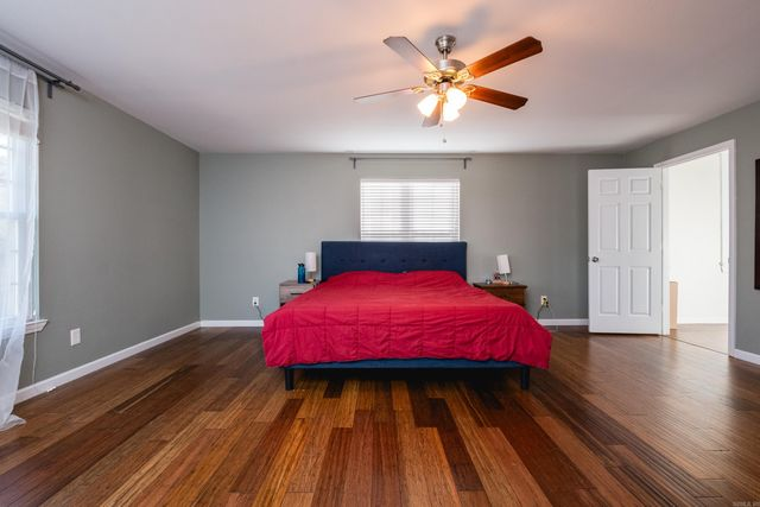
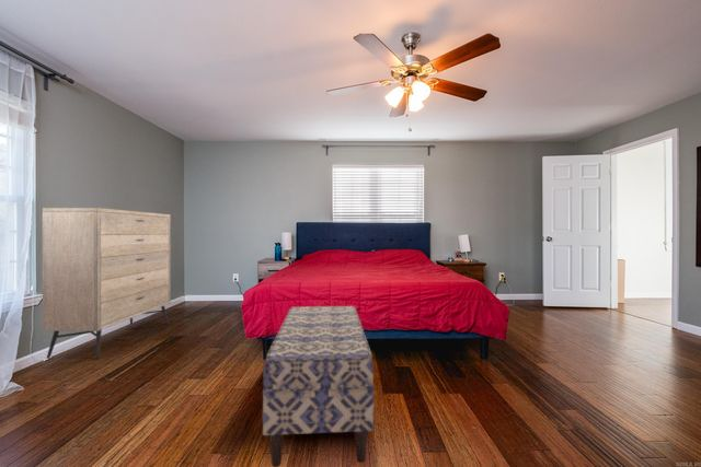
+ bench (321, 365)
+ dresser (116, 275)
